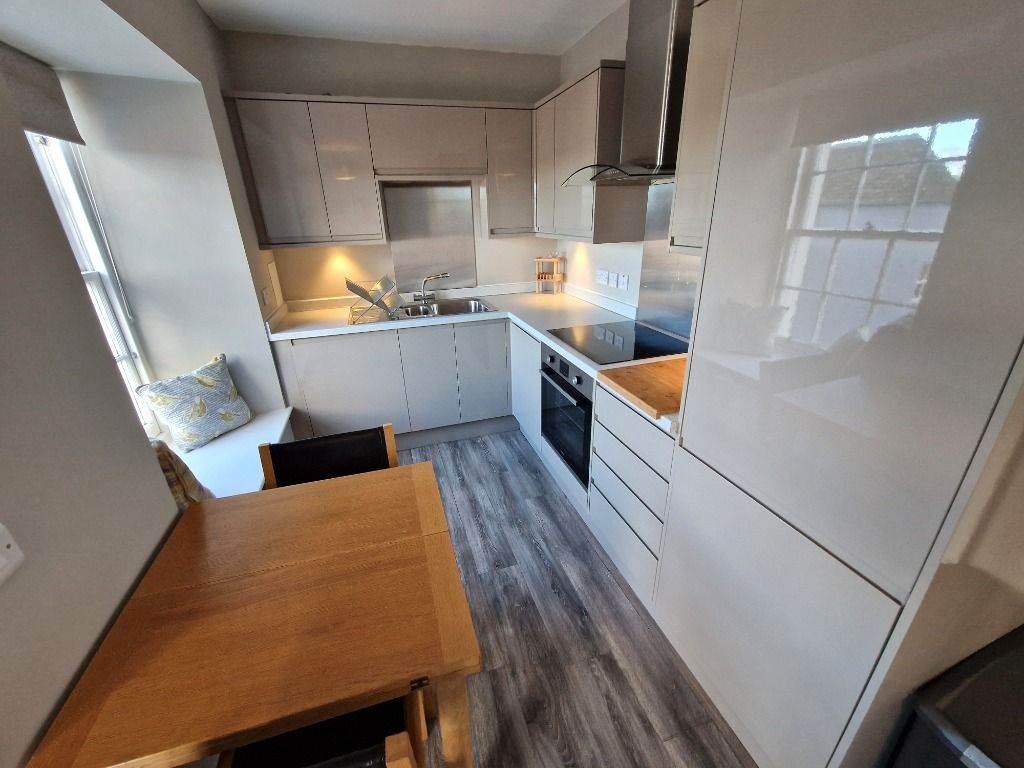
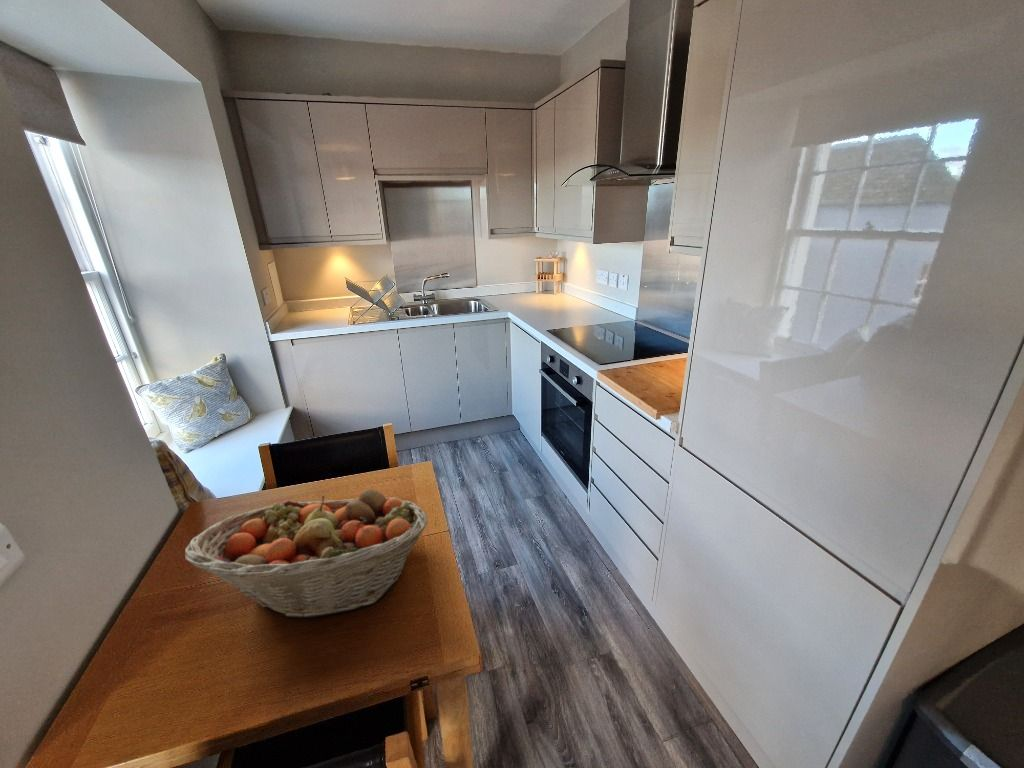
+ fruit basket (319, 541)
